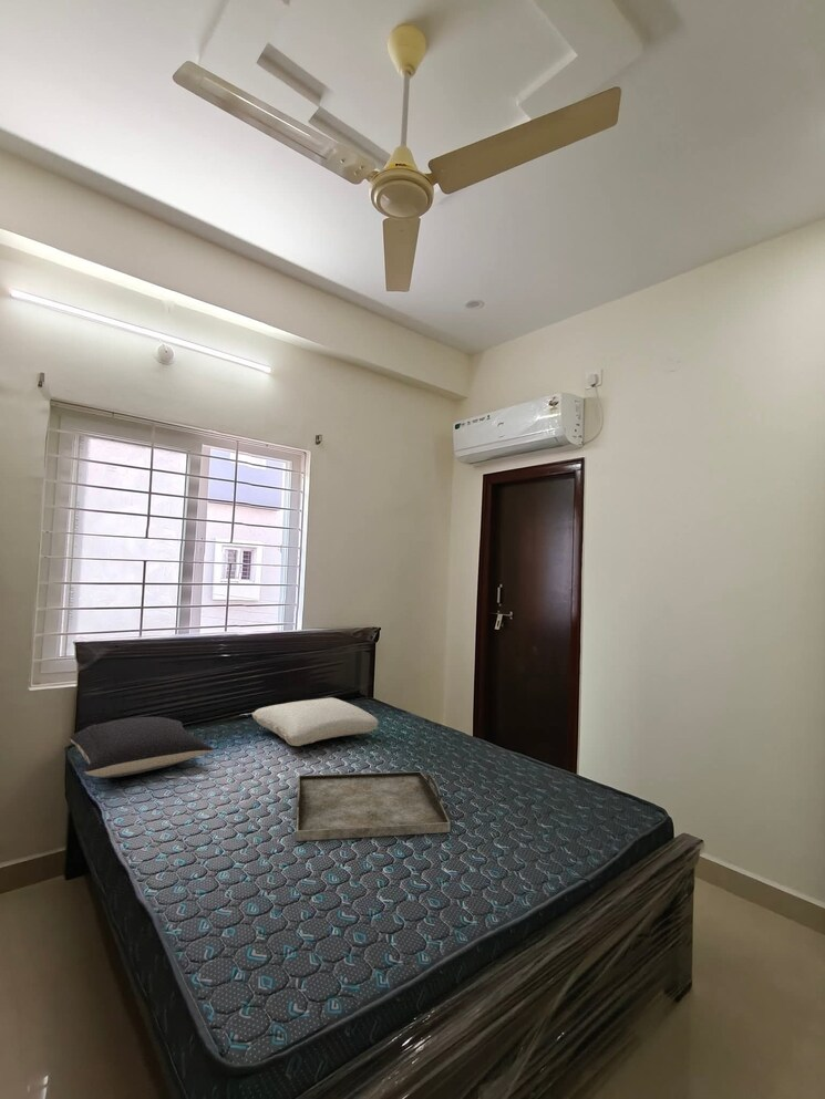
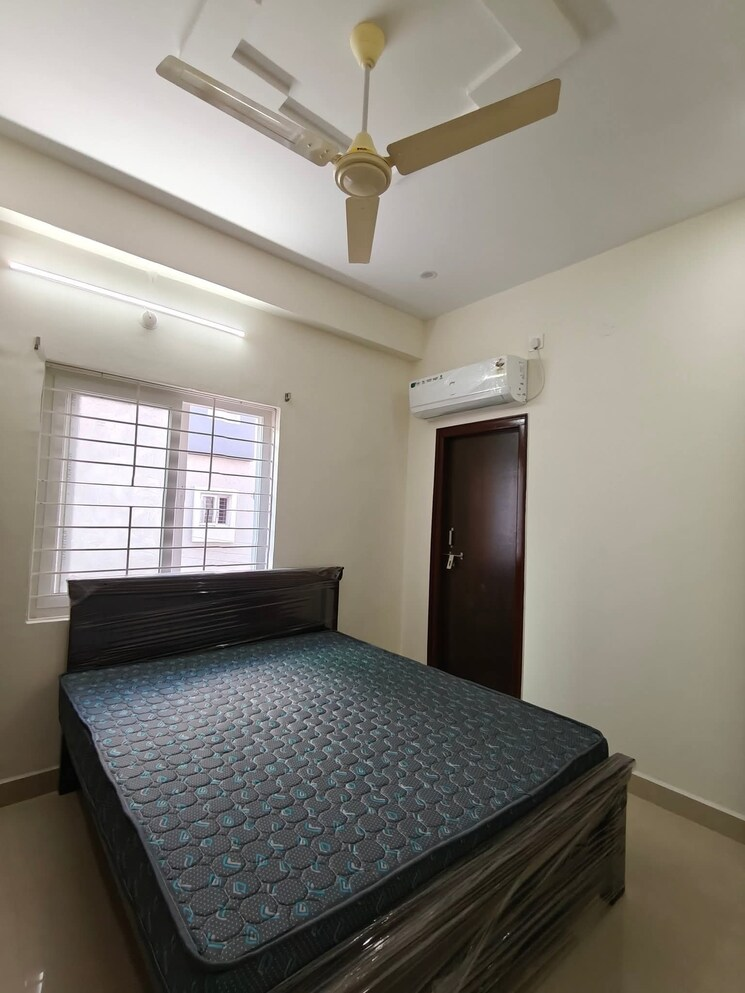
- pillow (314, 719)
- serving tray (367, 794)
- pillow (140, 743)
